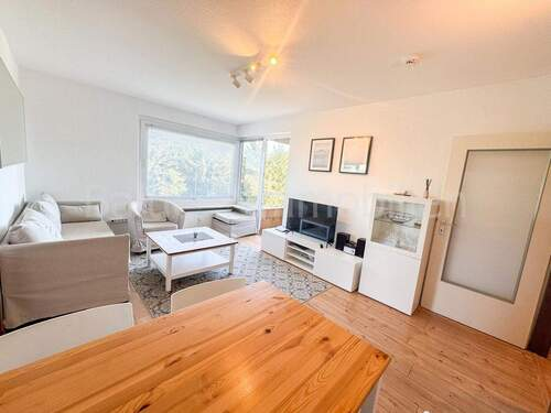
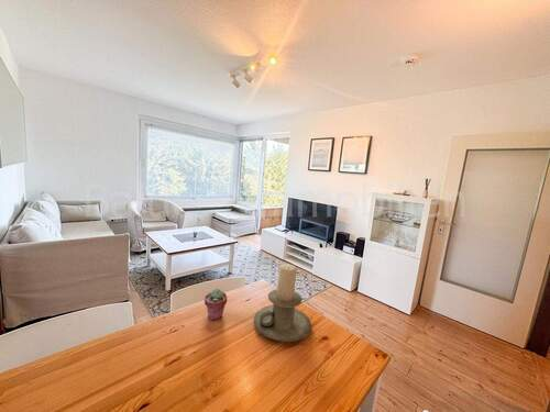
+ candle holder (285, 296)
+ potted succulent (216, 302)
